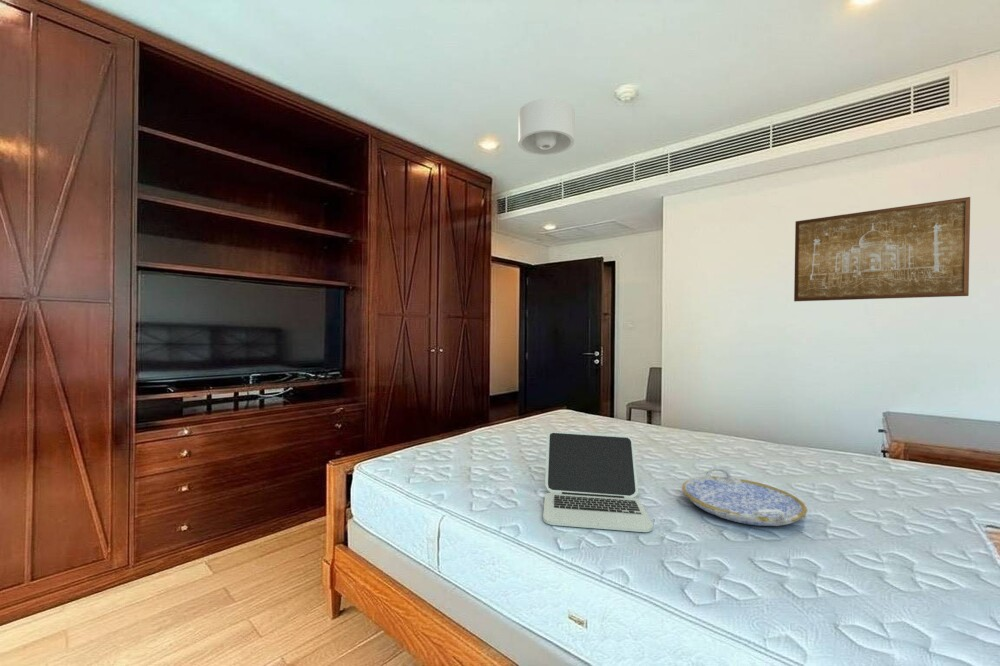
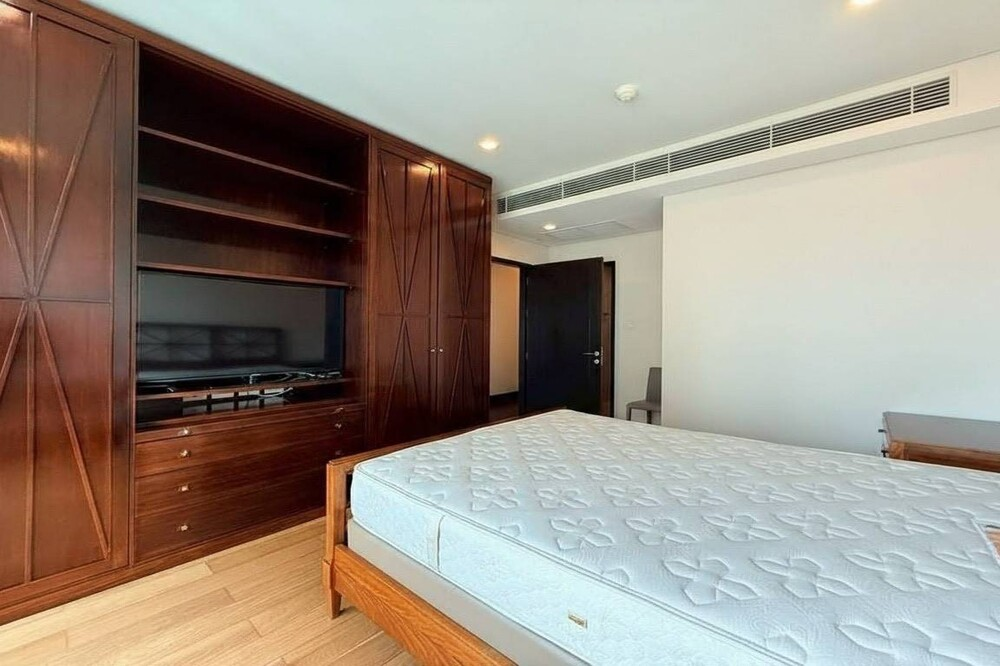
- serving tray (740, 497)
- ceiling light (546, 130)
- wall art (872, 254)
- laptop (592, 474)
